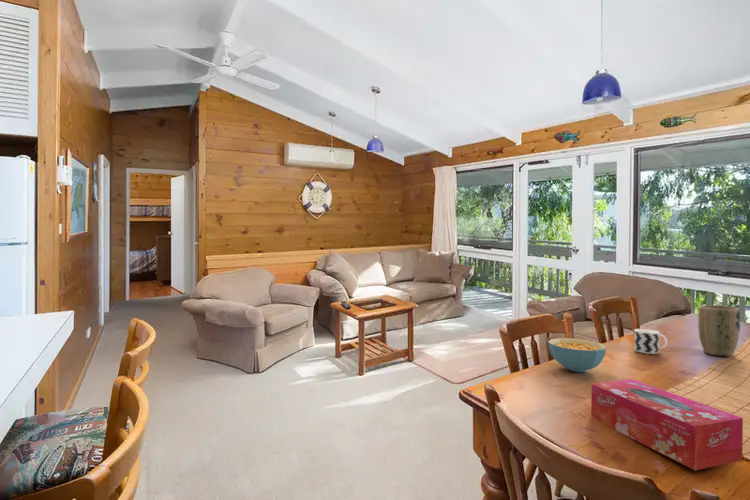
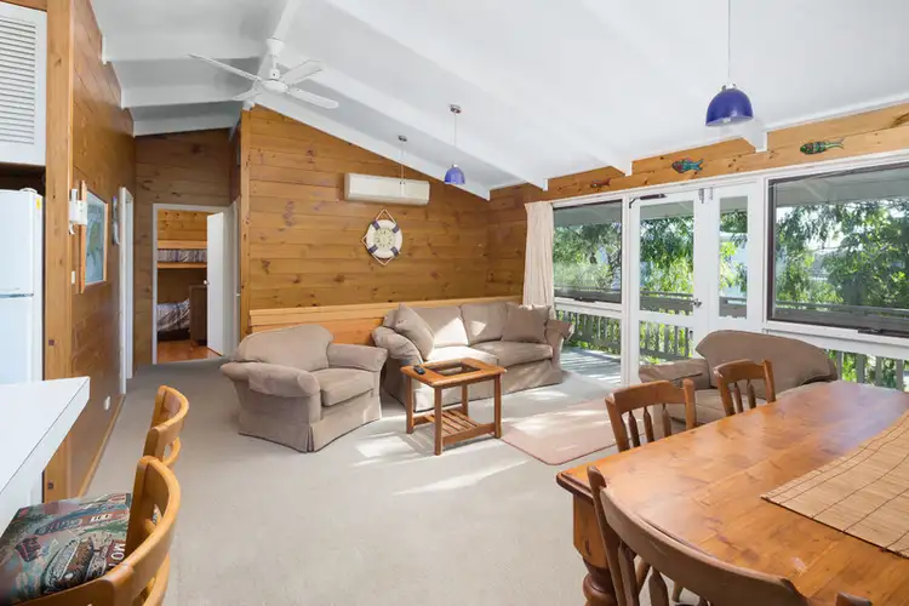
- cup (650, 341)
- plant pot (718, 330)
- tissue box (658, 417)
- cereal bowl (576, 356)
